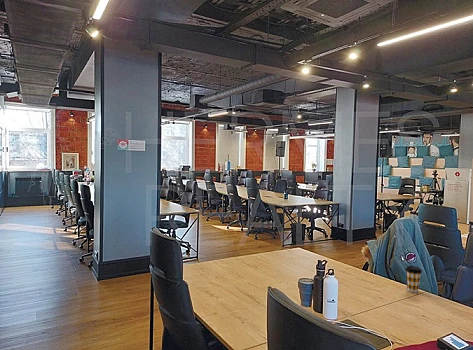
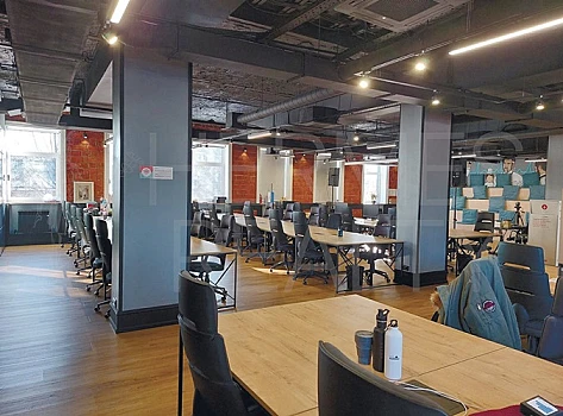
- coffee cup (413, 279)
